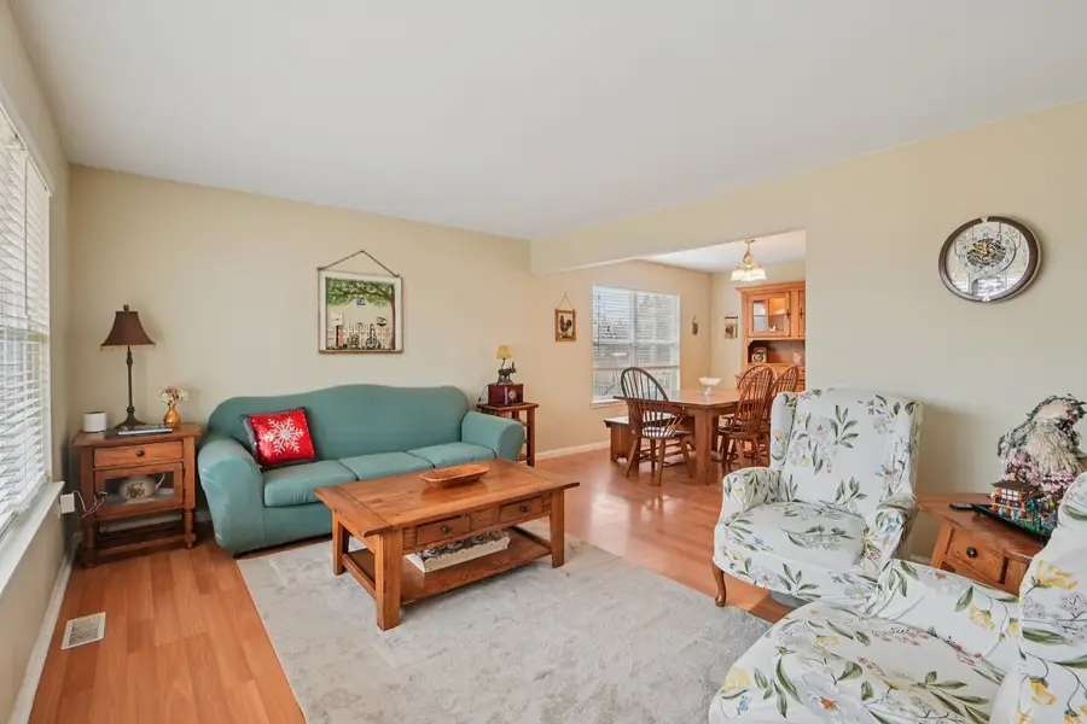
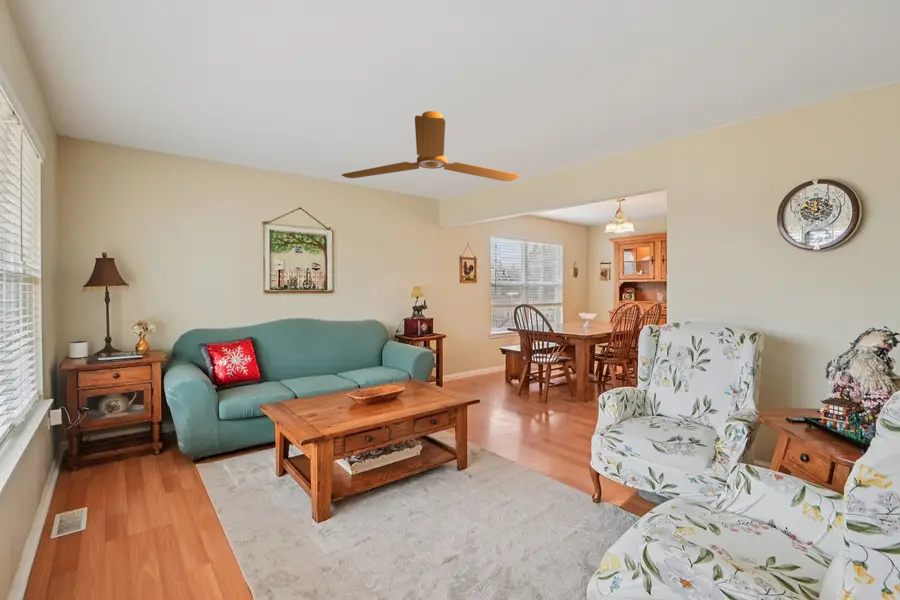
+ ceiling fan (431, 131)
